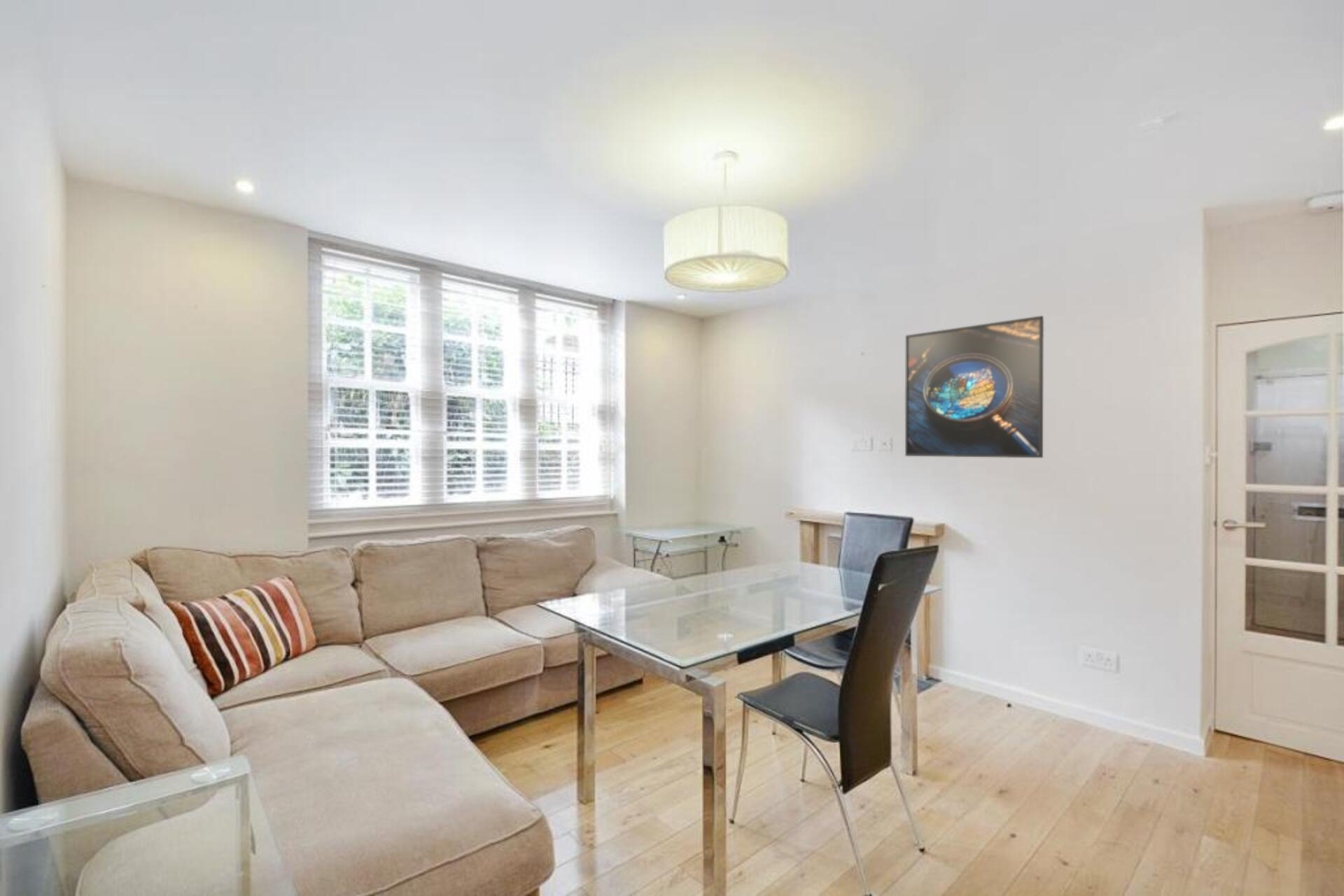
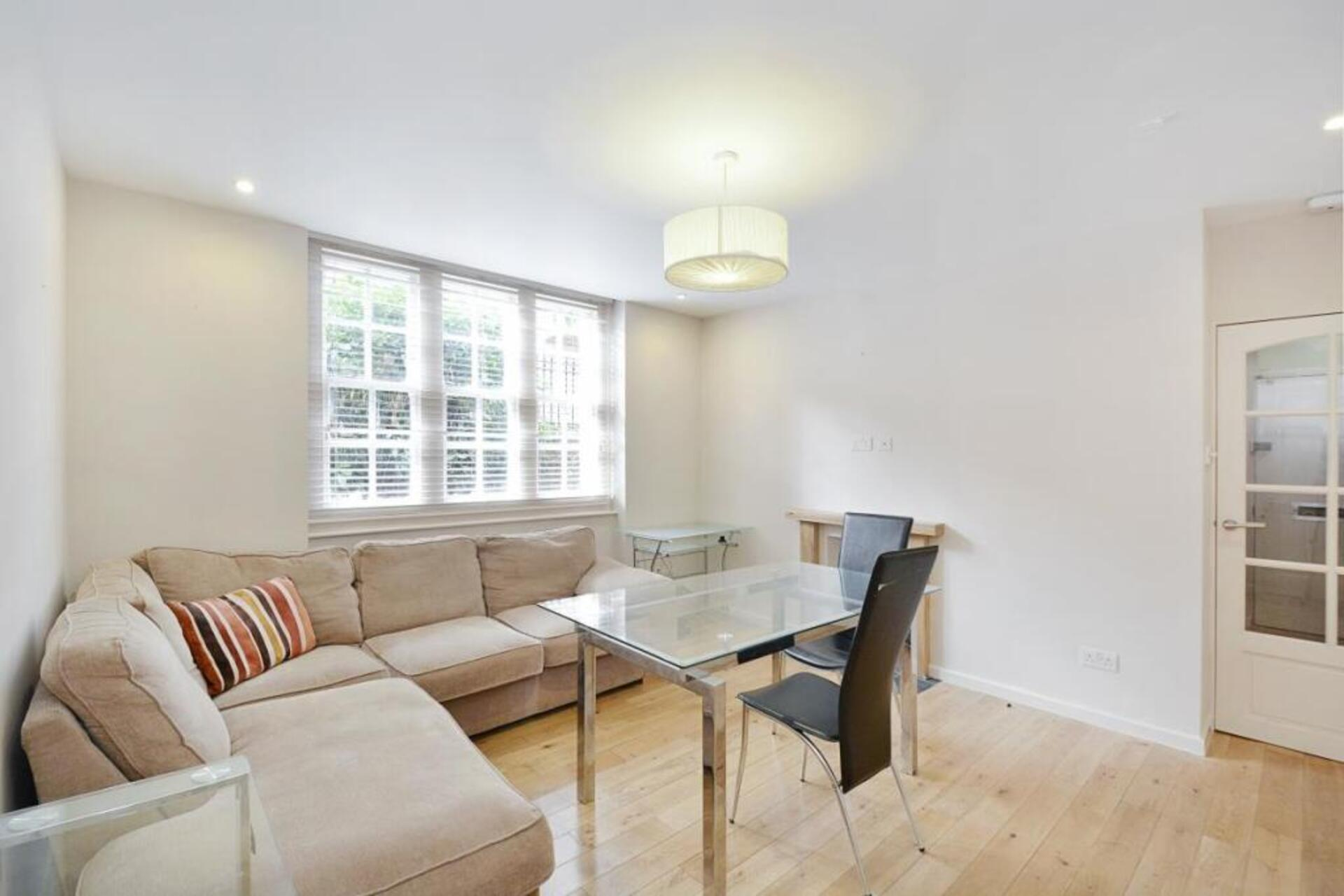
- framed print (968, 391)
